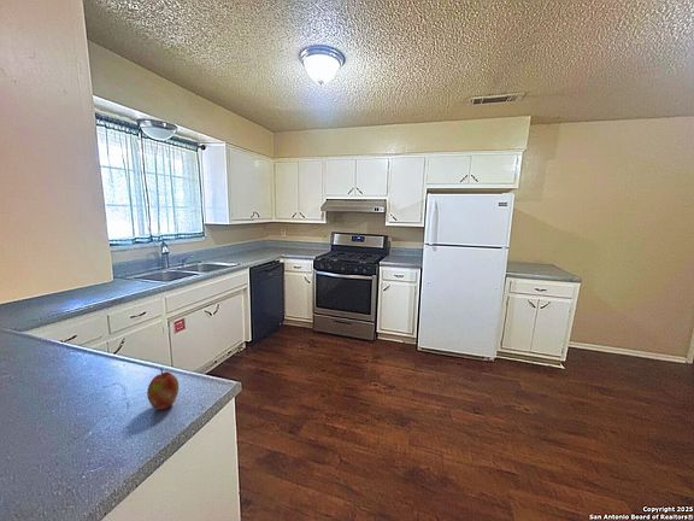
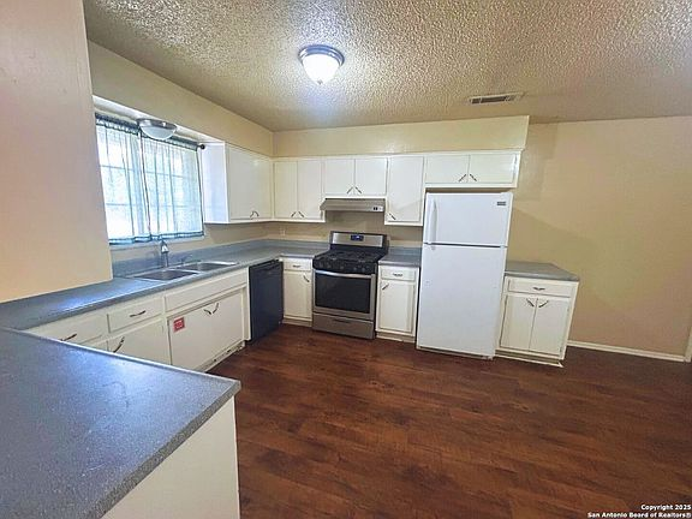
- apple (163, 387)
